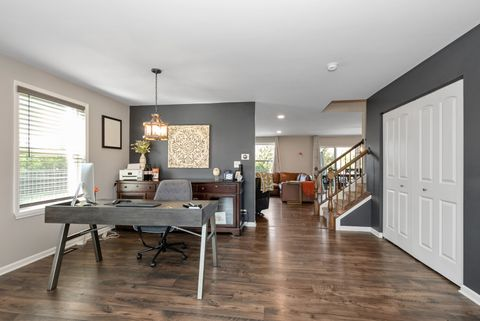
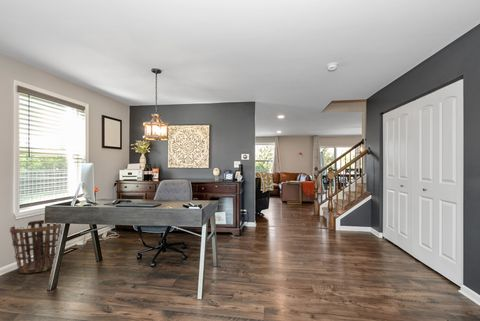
+ basket (39, 244)
